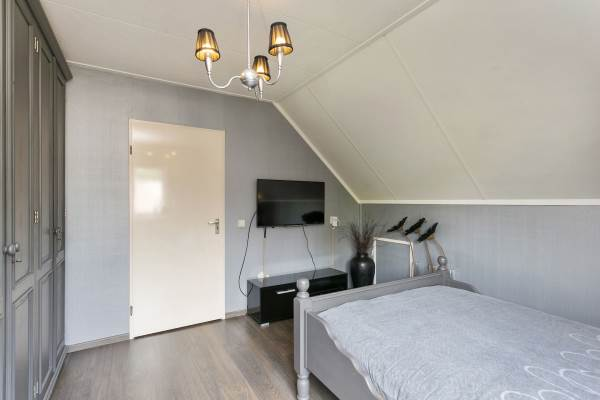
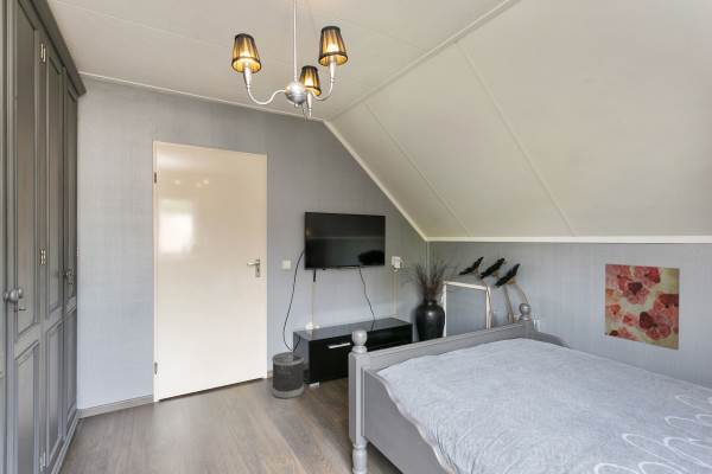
+ wastebasket (287, 373)
+ wall art (638, 303)
